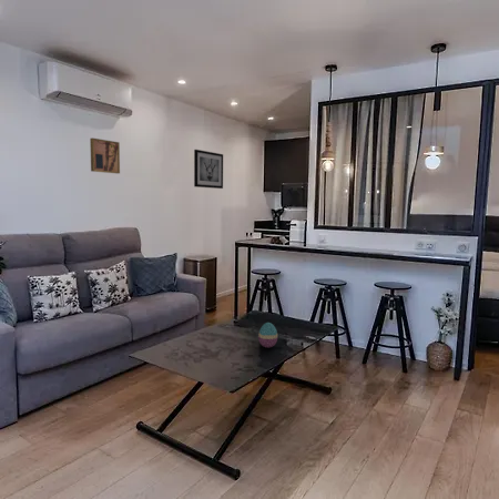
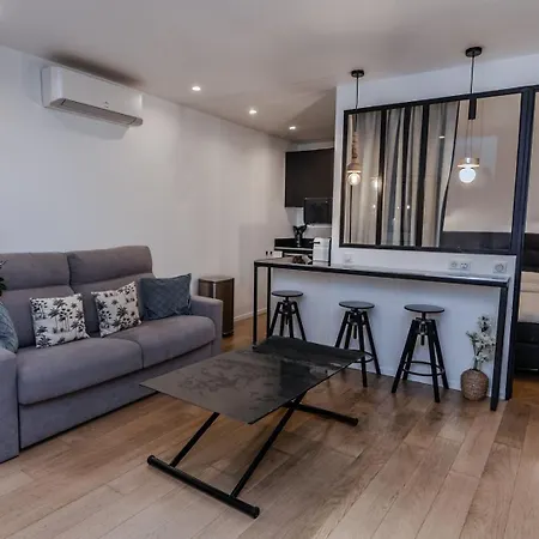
- wall art (105, 156)
- decorative egg (267, 335)
- wall art (208, 170)
